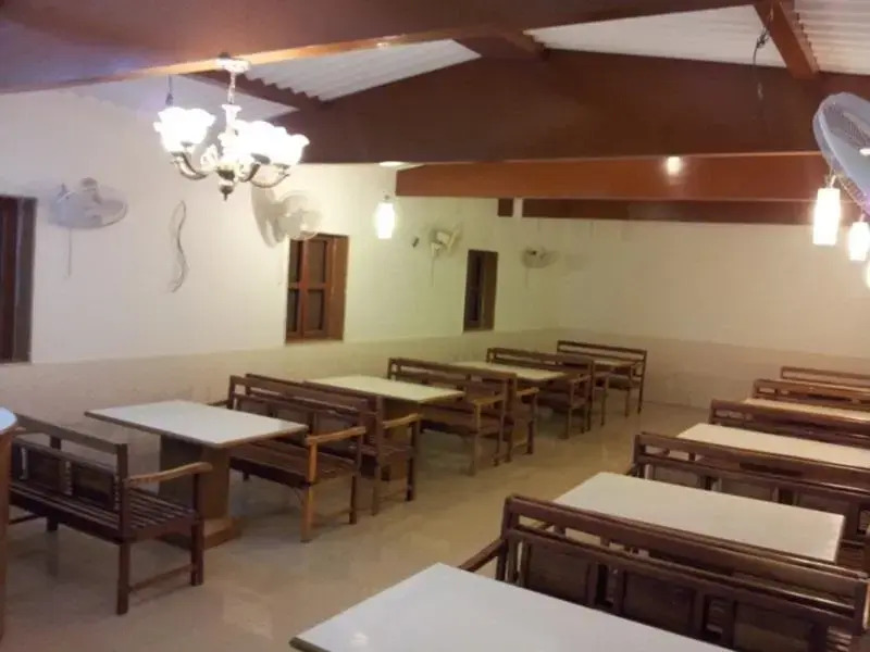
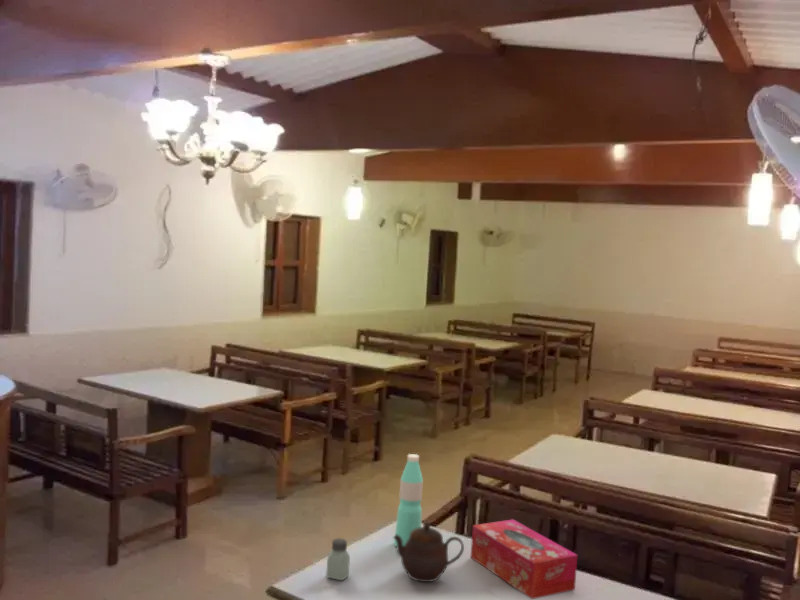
+ tissue box (521, 556)
+ water bottle (410, 500)
+ saltshaker (338, 558)
+ teapot (428, 549)
